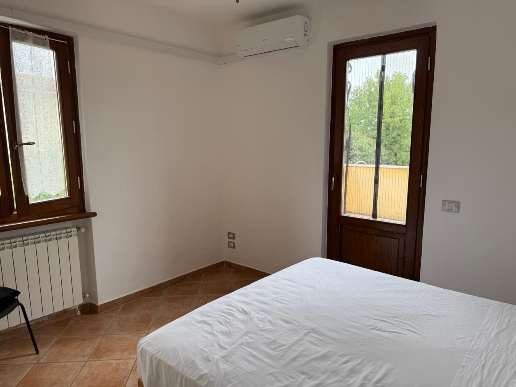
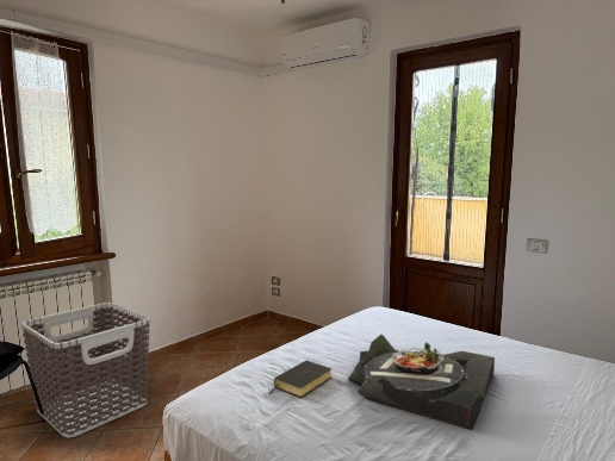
+ serving tray (417, 361)
+ bible (299, 380)
+ clothes hamper (89, 363)
